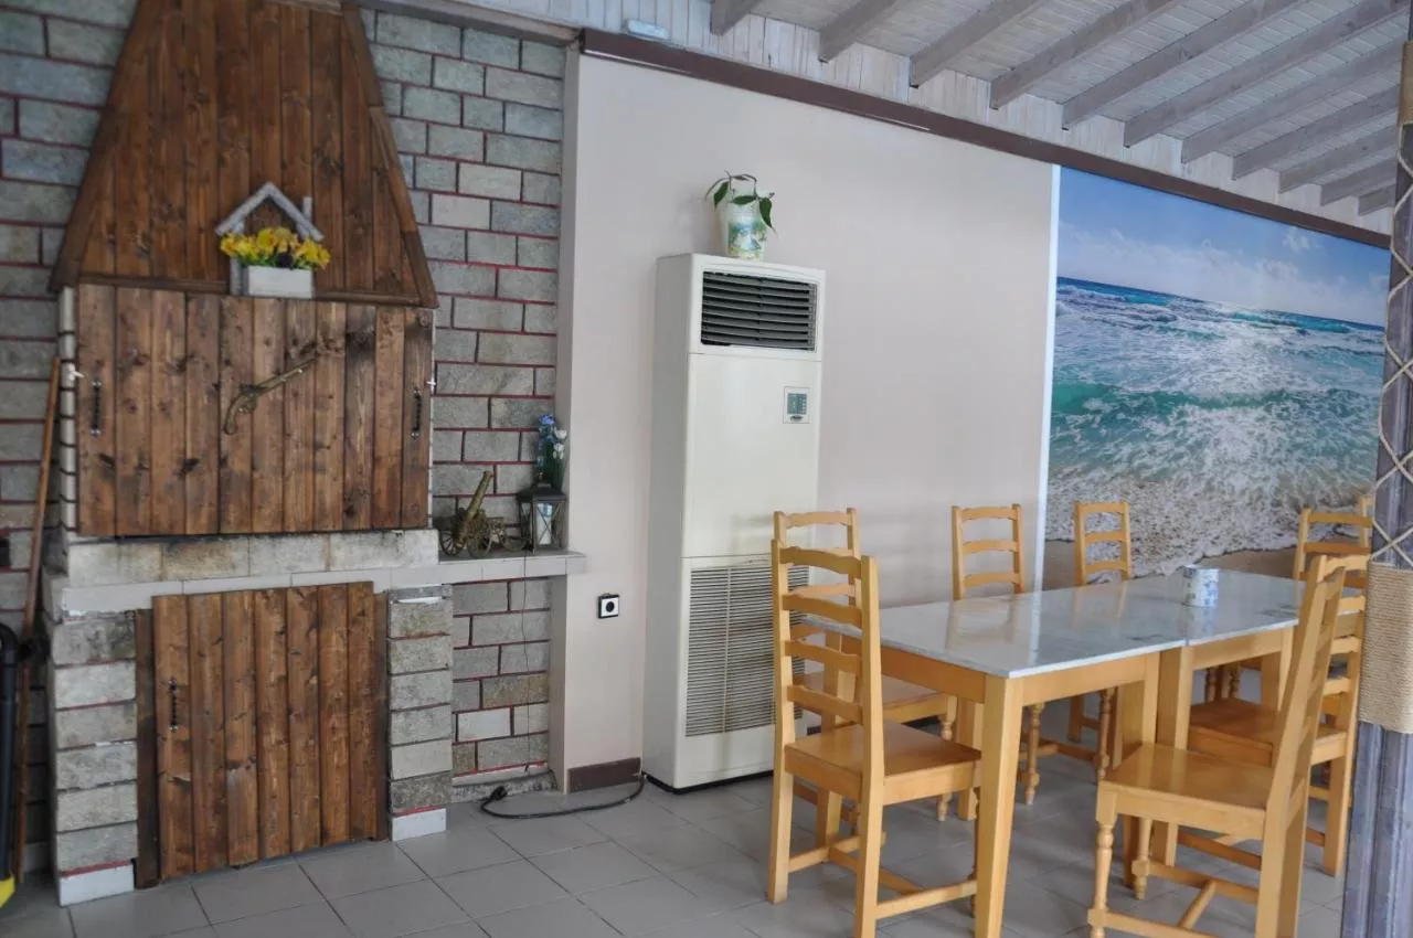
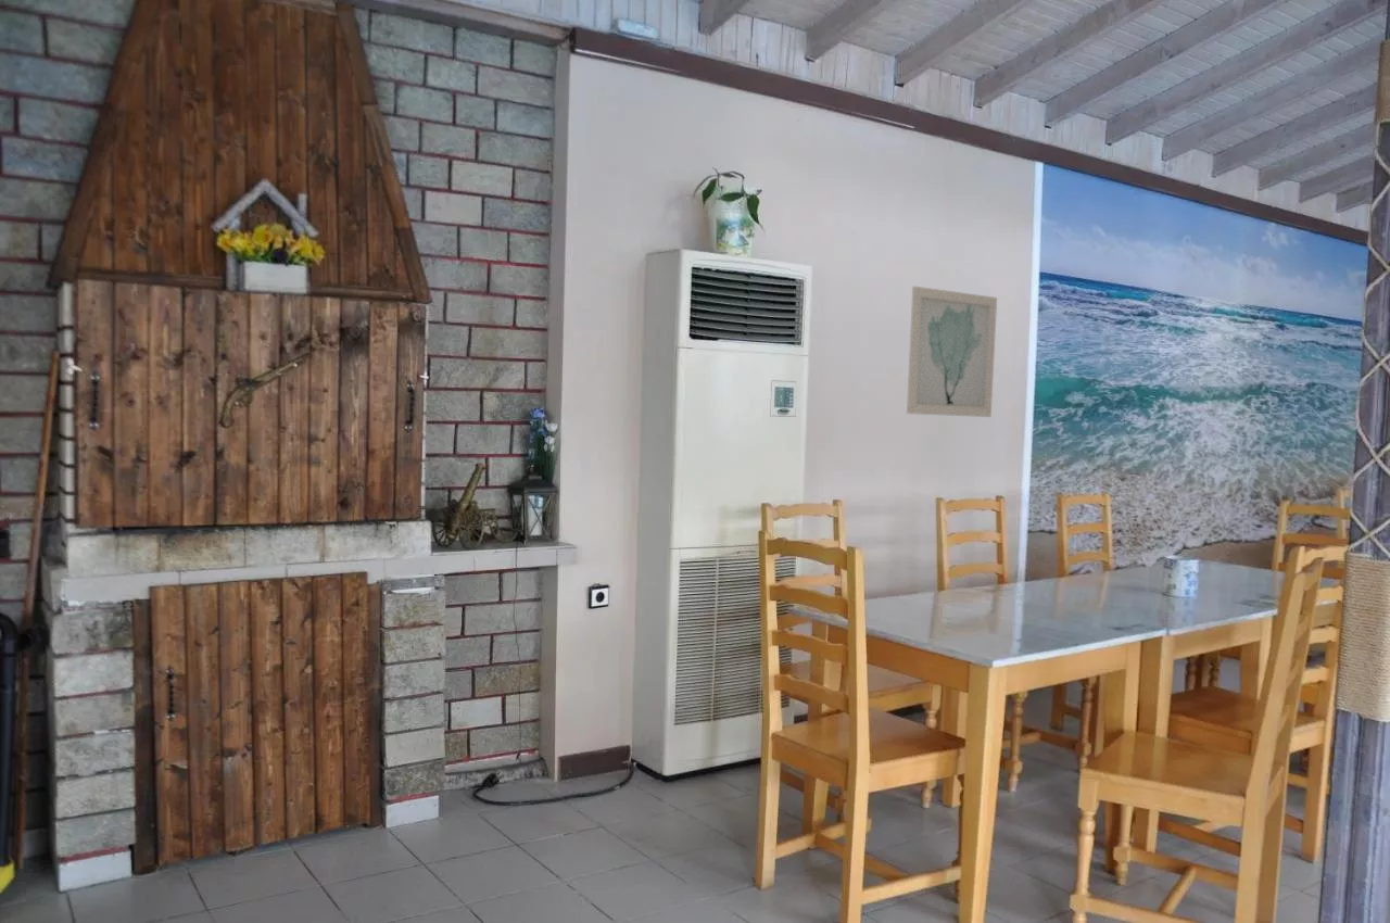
+ wall art (952, 353)
